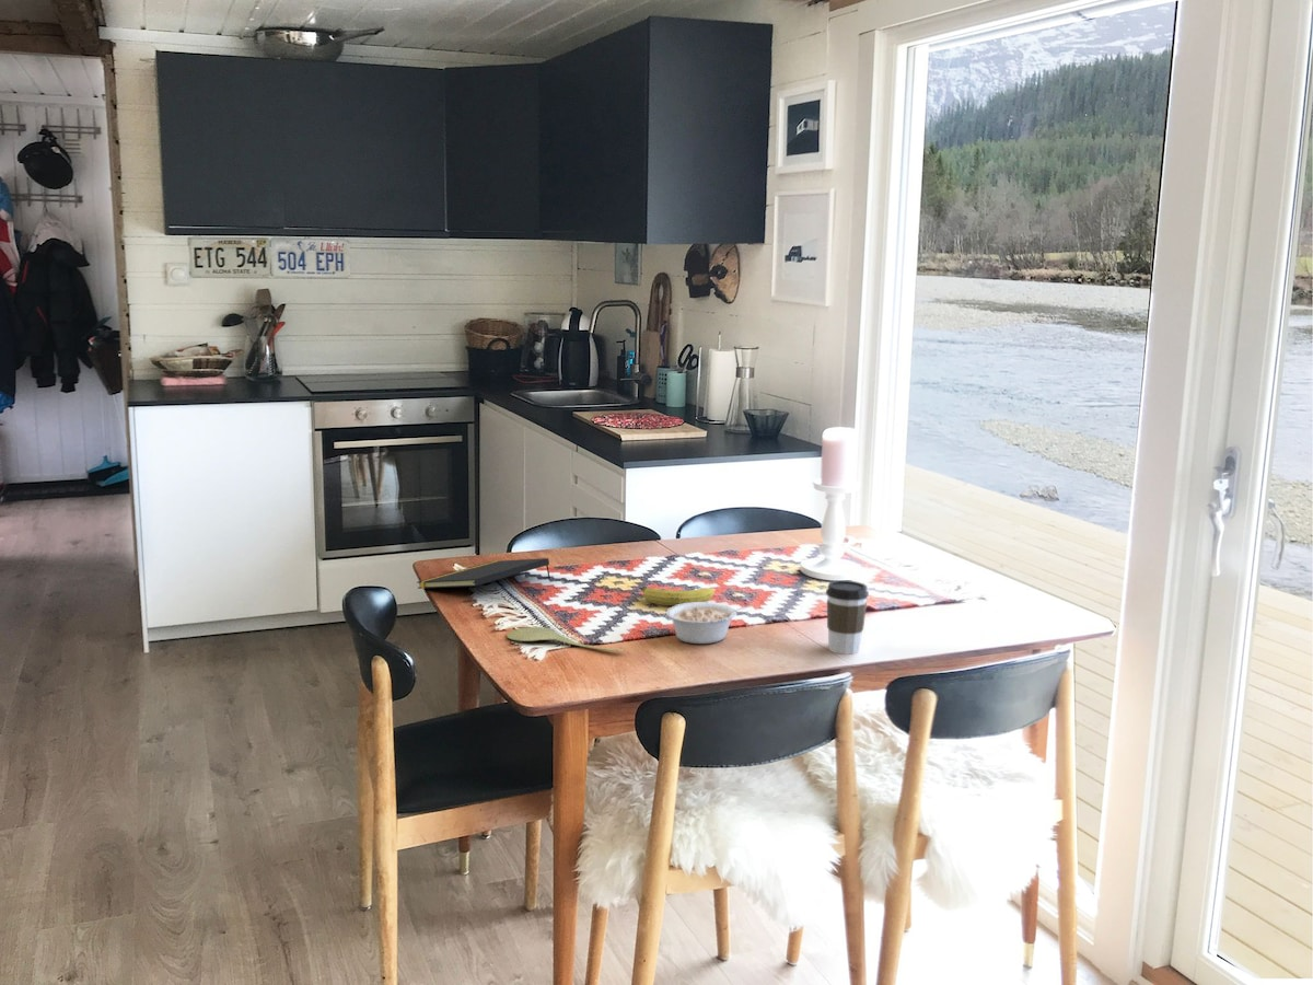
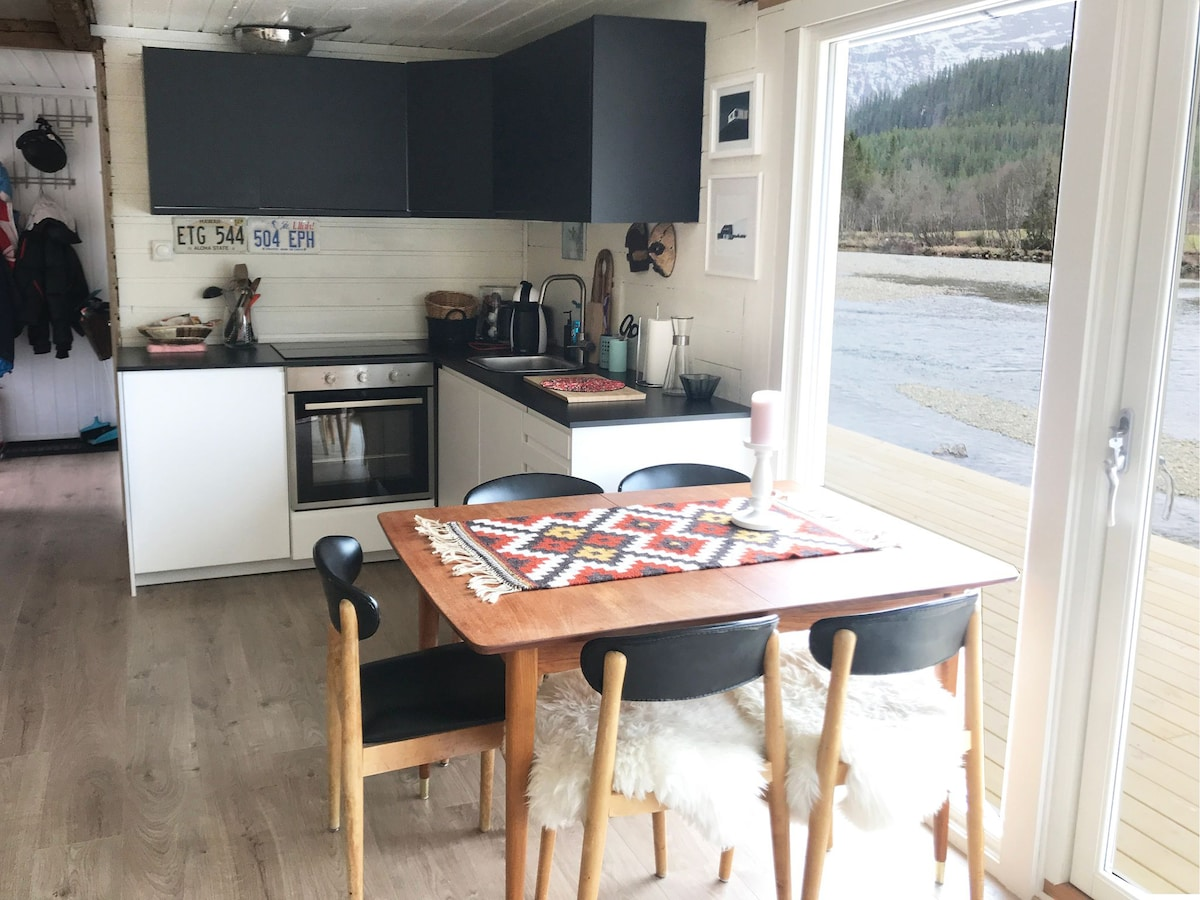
- spoon (565, 639)
- coffee cup (846, 617)
- legume (704, 621)
- fruit (672, 592)
- notepad (484, 572)
